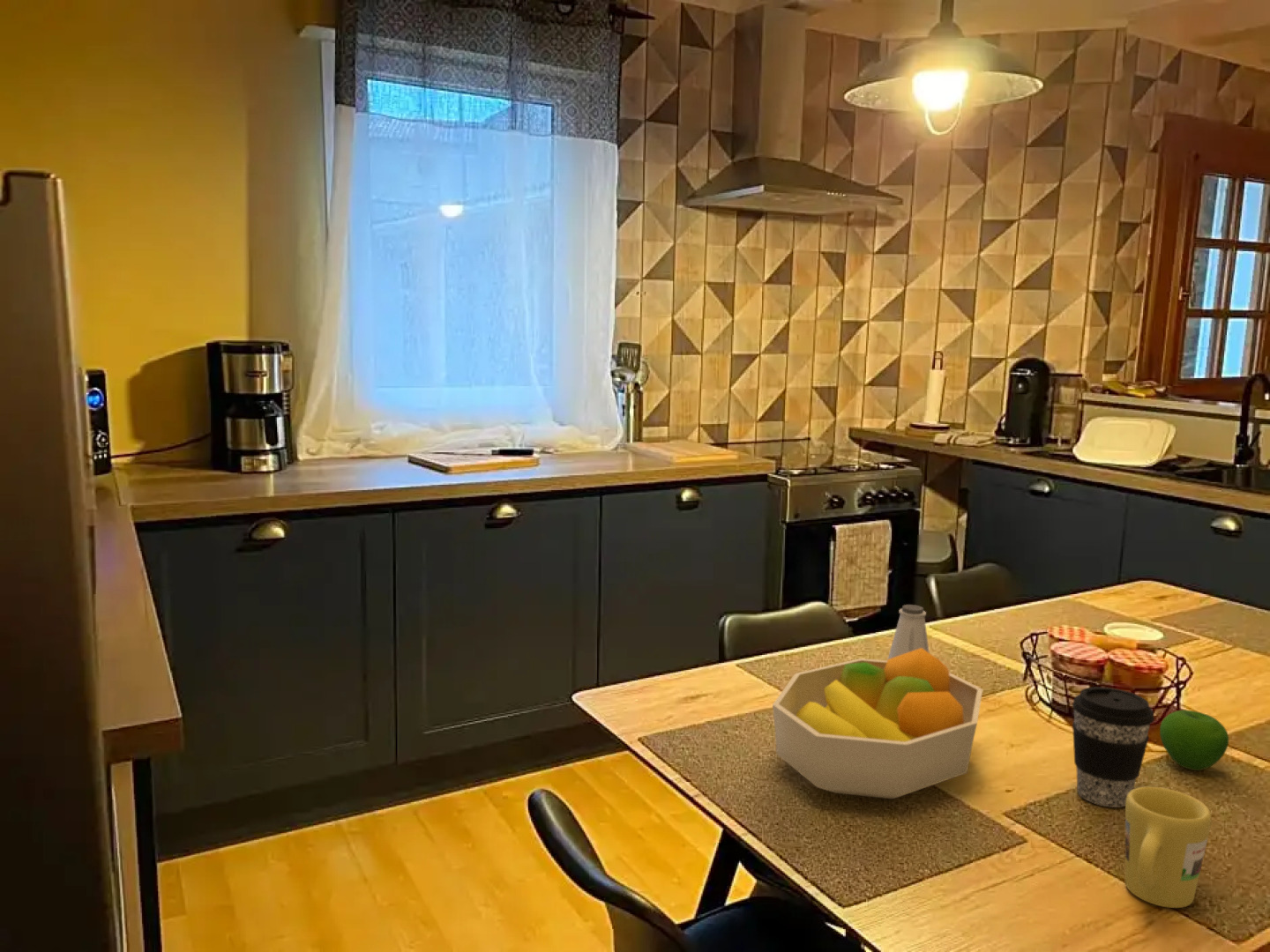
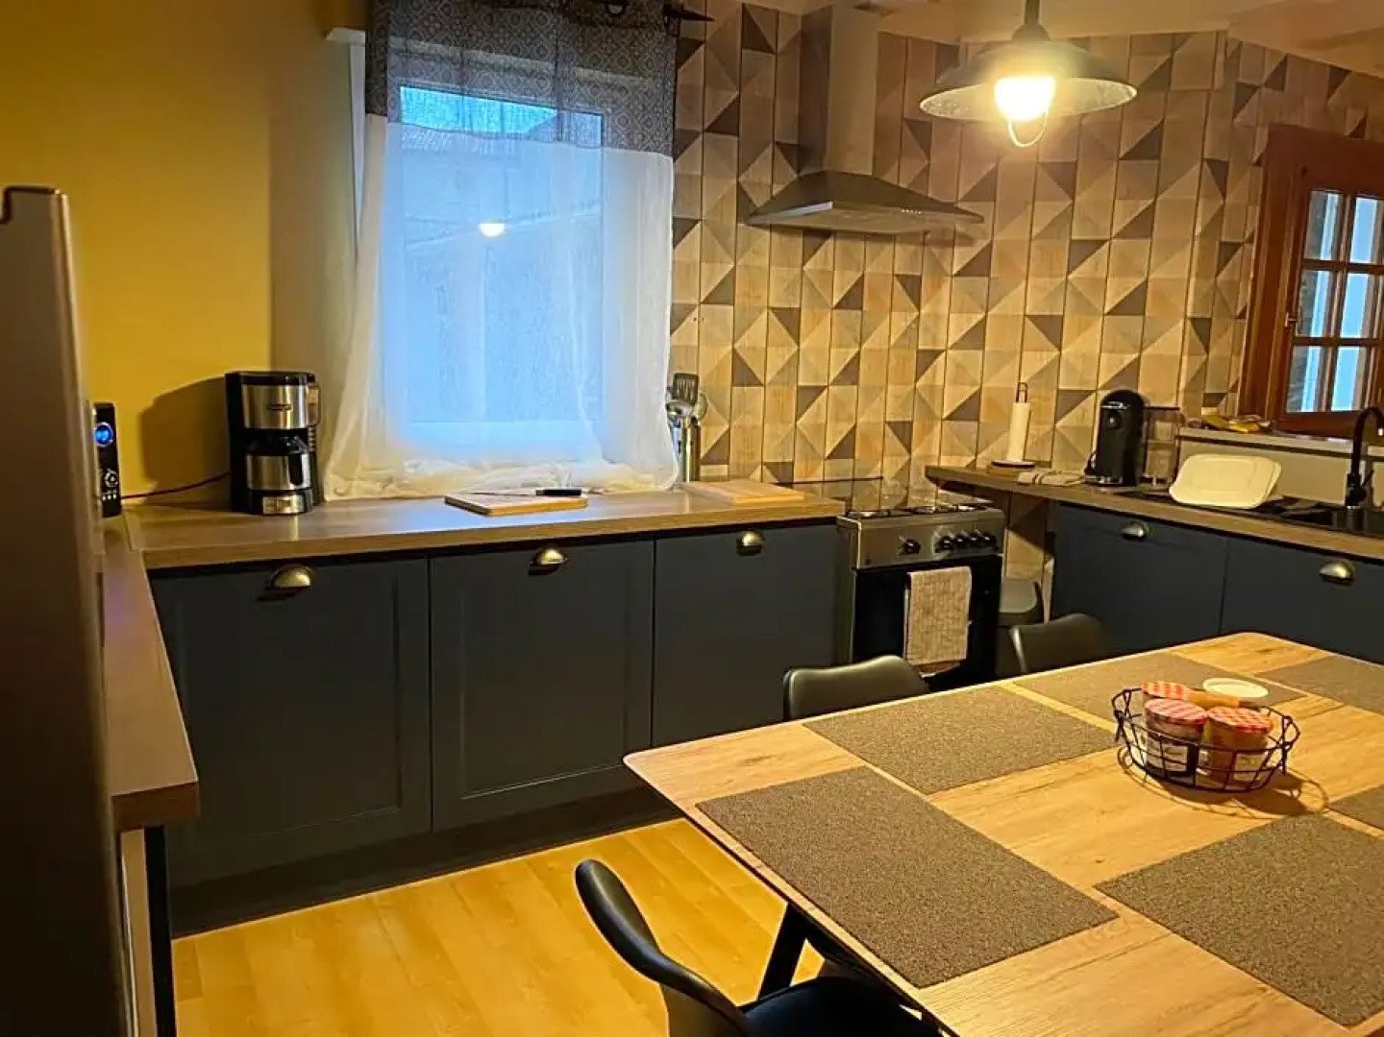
- apple (1192, 740)
- mug (1158, 855)
- fruit bowl (879, 714)
- coffee cup (1109, 747)
- saltshaker (910, 636)
